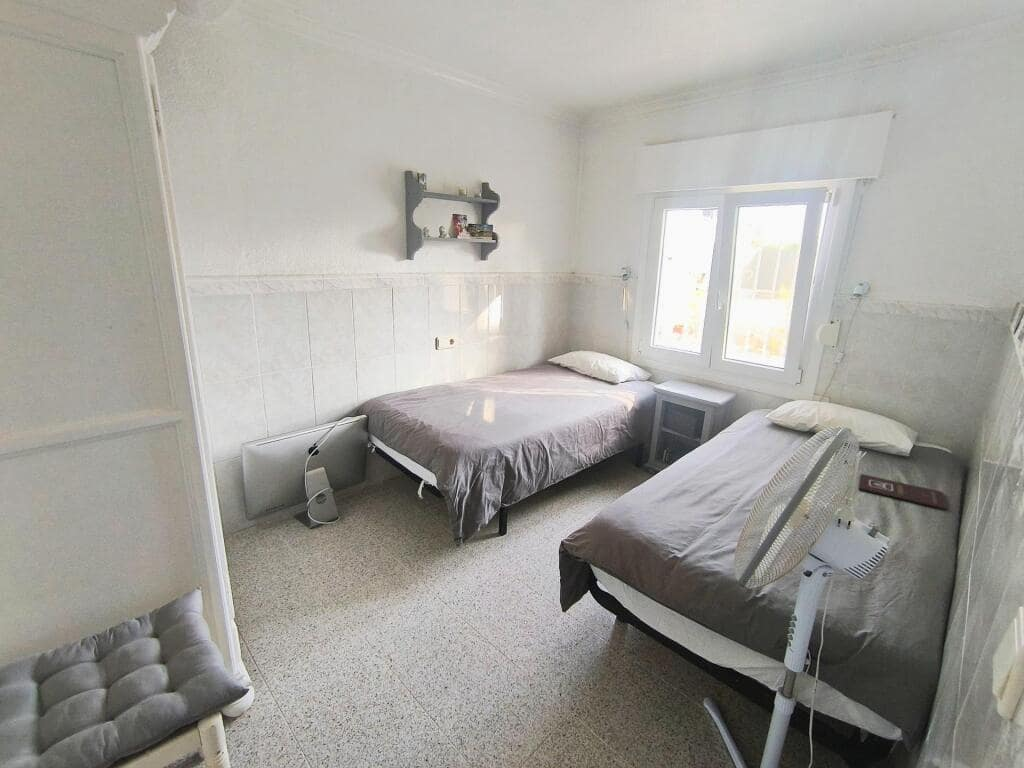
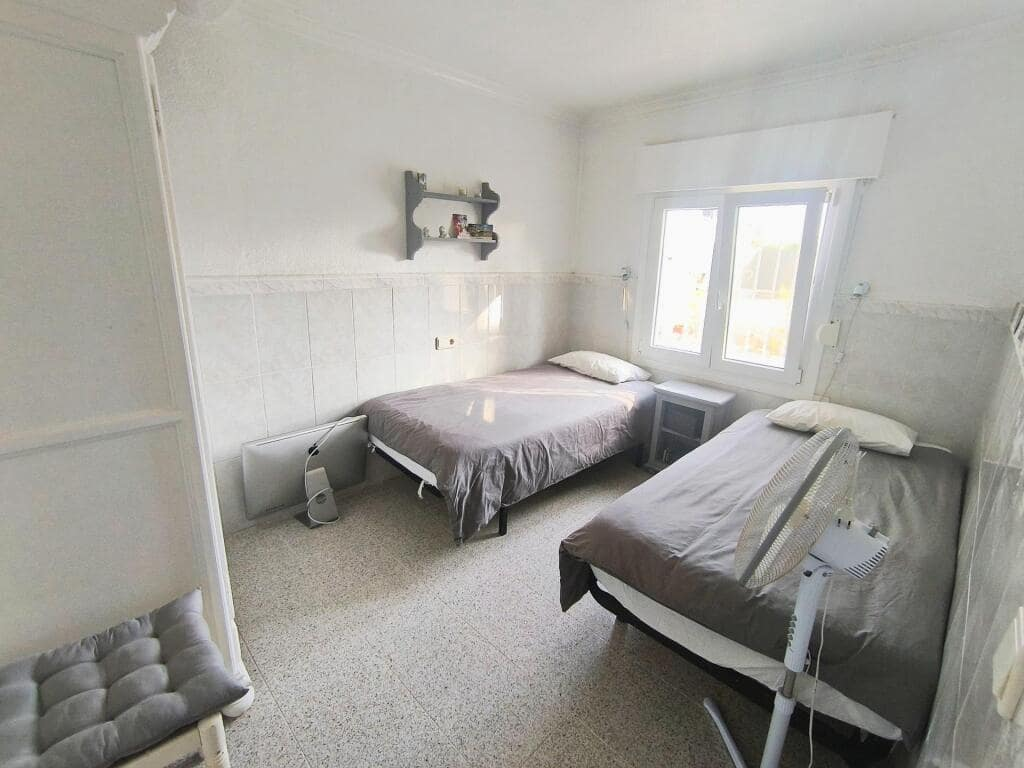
- book (900, 490)
